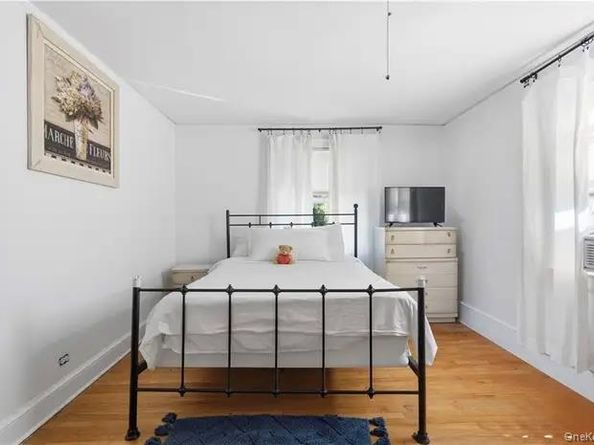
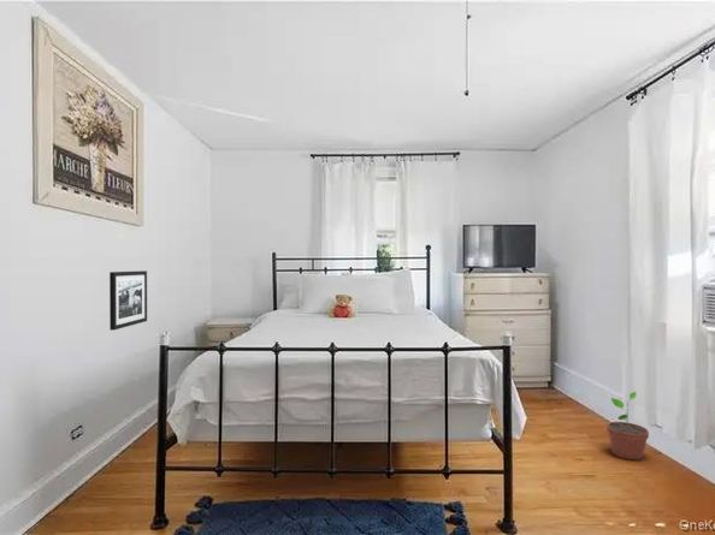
+ picture frame (129, 298)
+ potted plant (627, 423)
